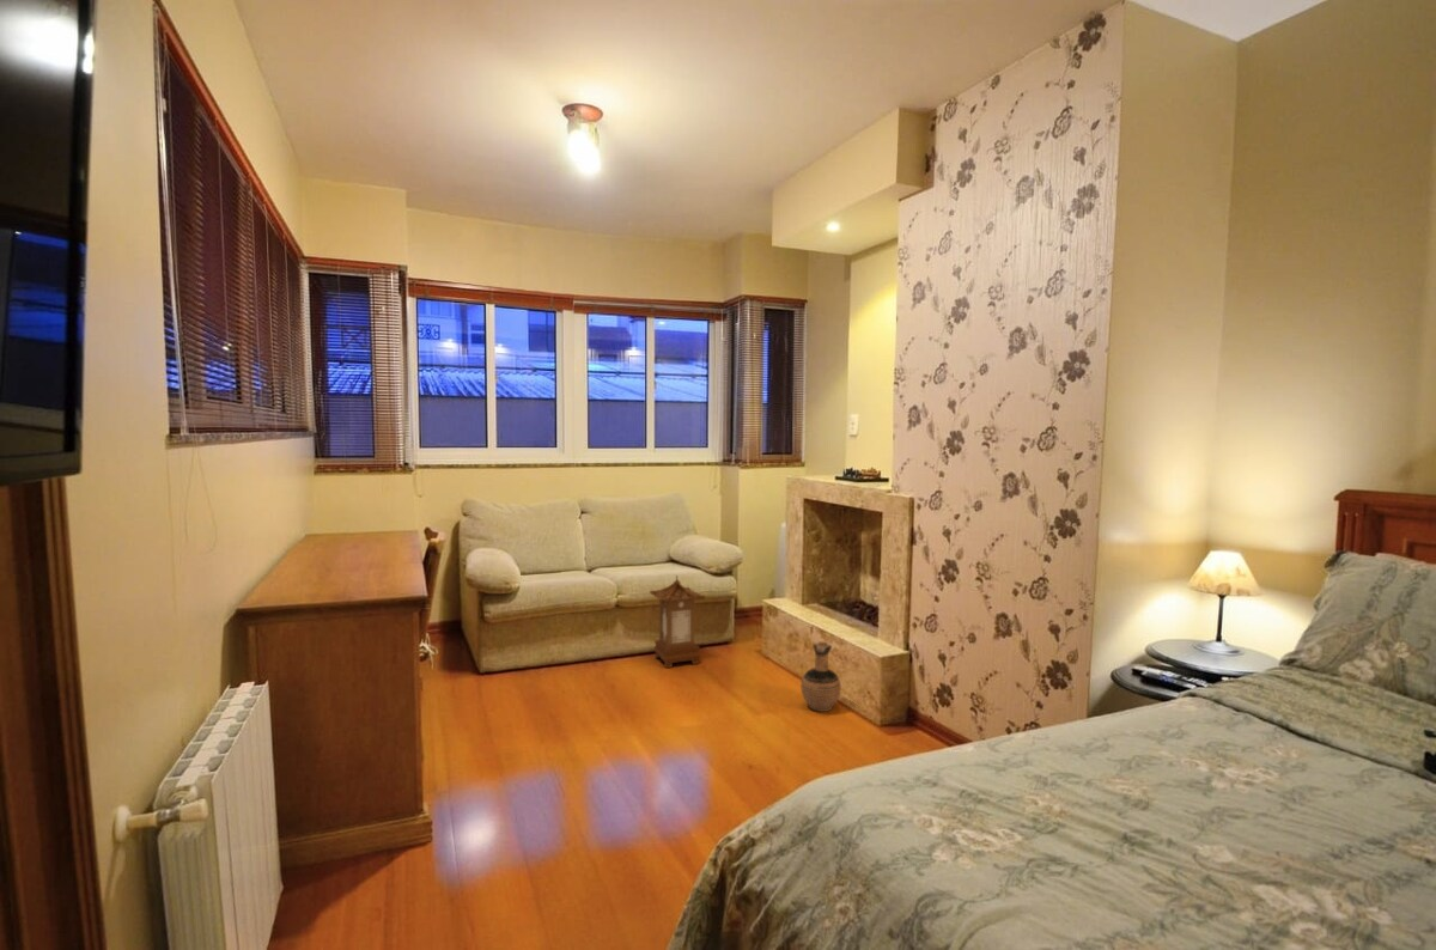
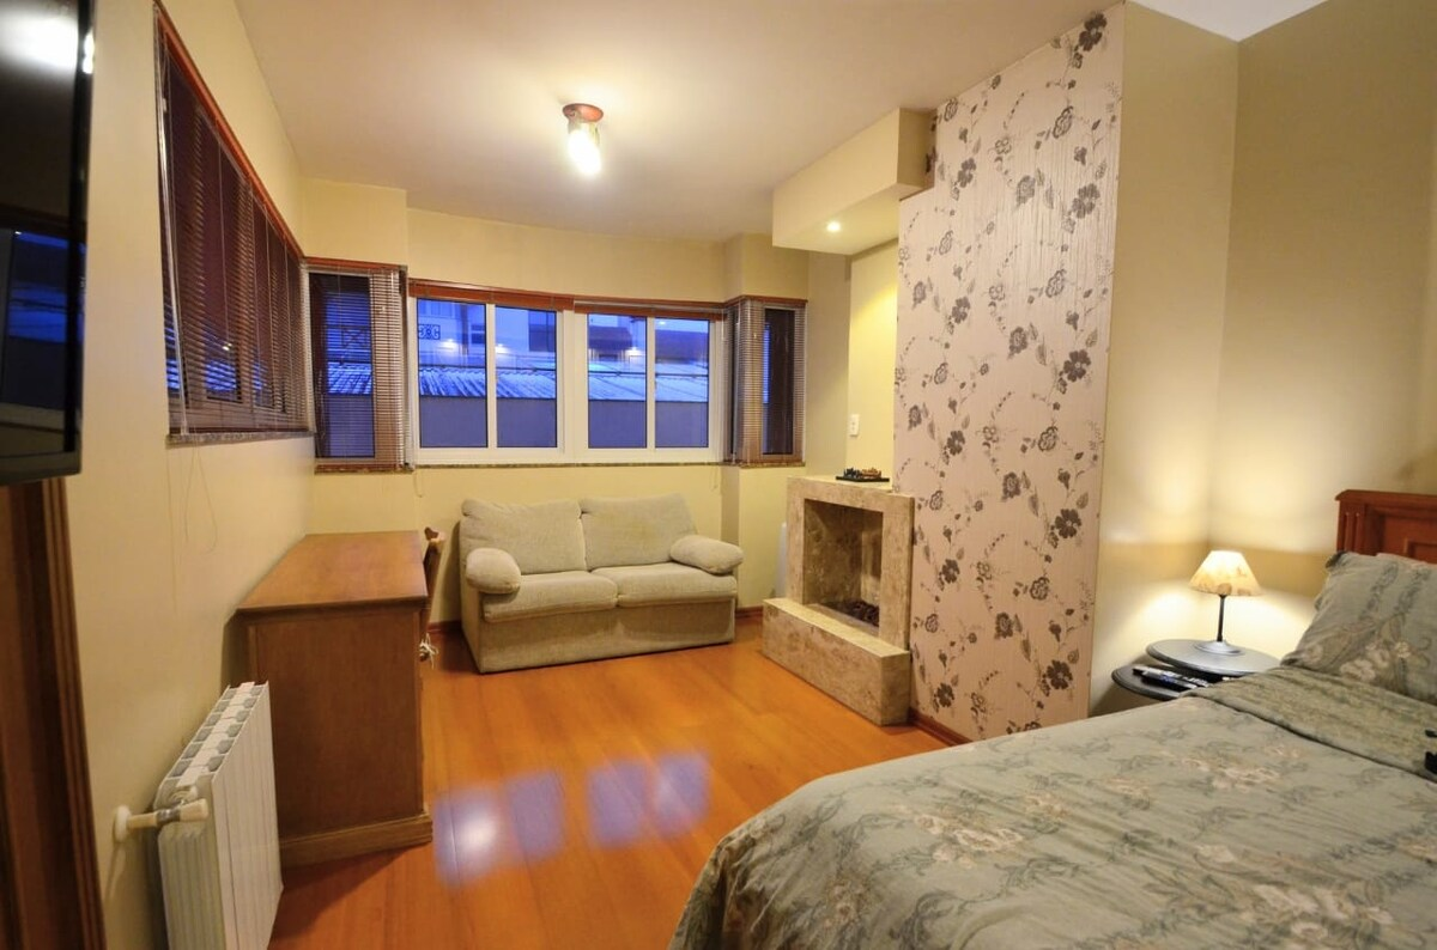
- ceramic jug (821, 676)
- lantern (676, 617)
